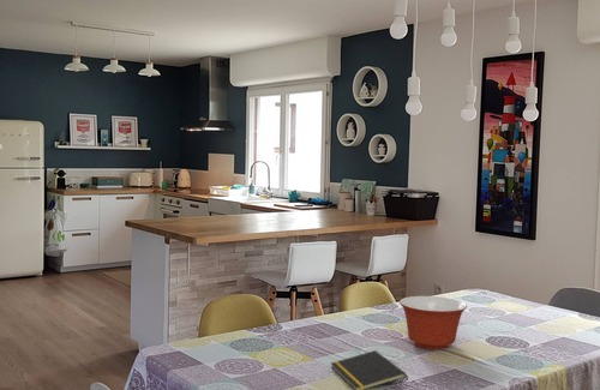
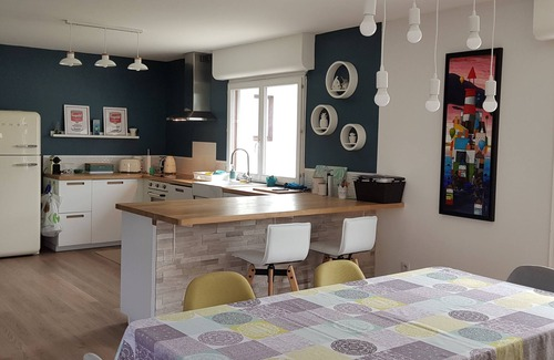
- notepad (366, 370)
- mixing bowl (432, 323)
